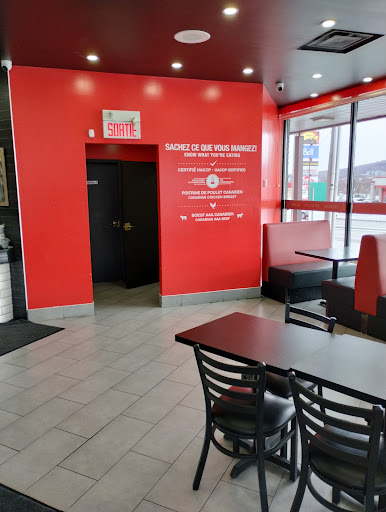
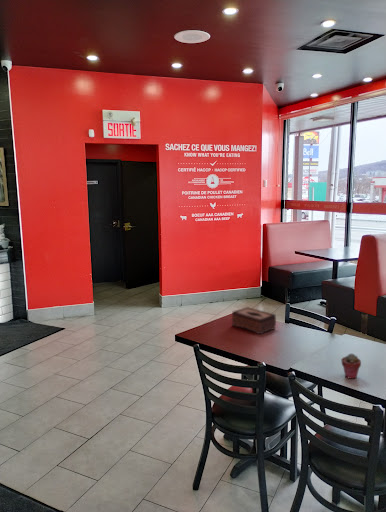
+ potted succulent (351, 364)
+ tissue box (253, 320)
